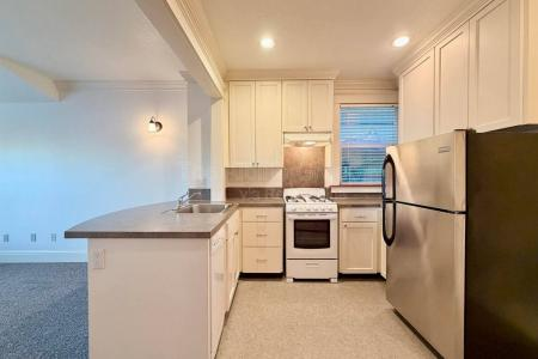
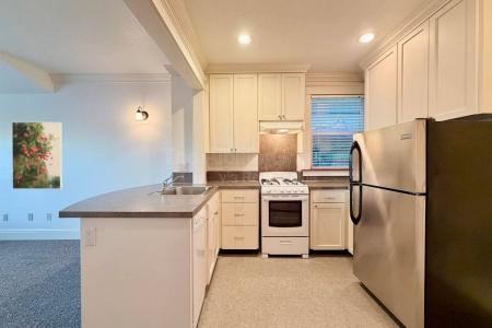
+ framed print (37, 155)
